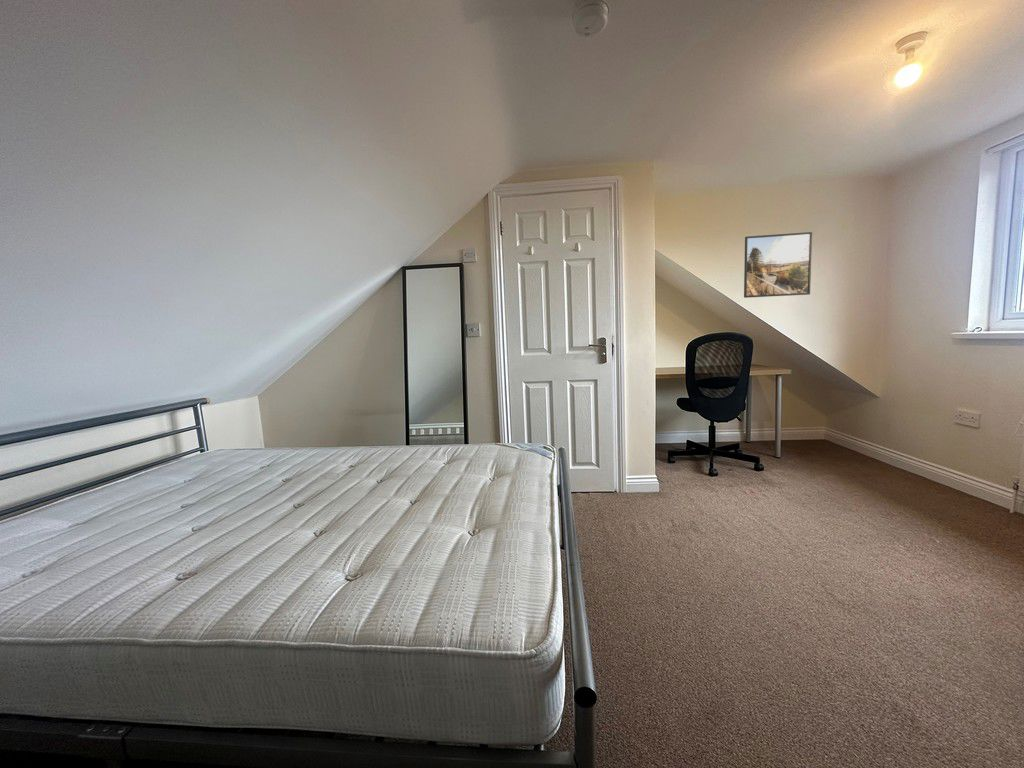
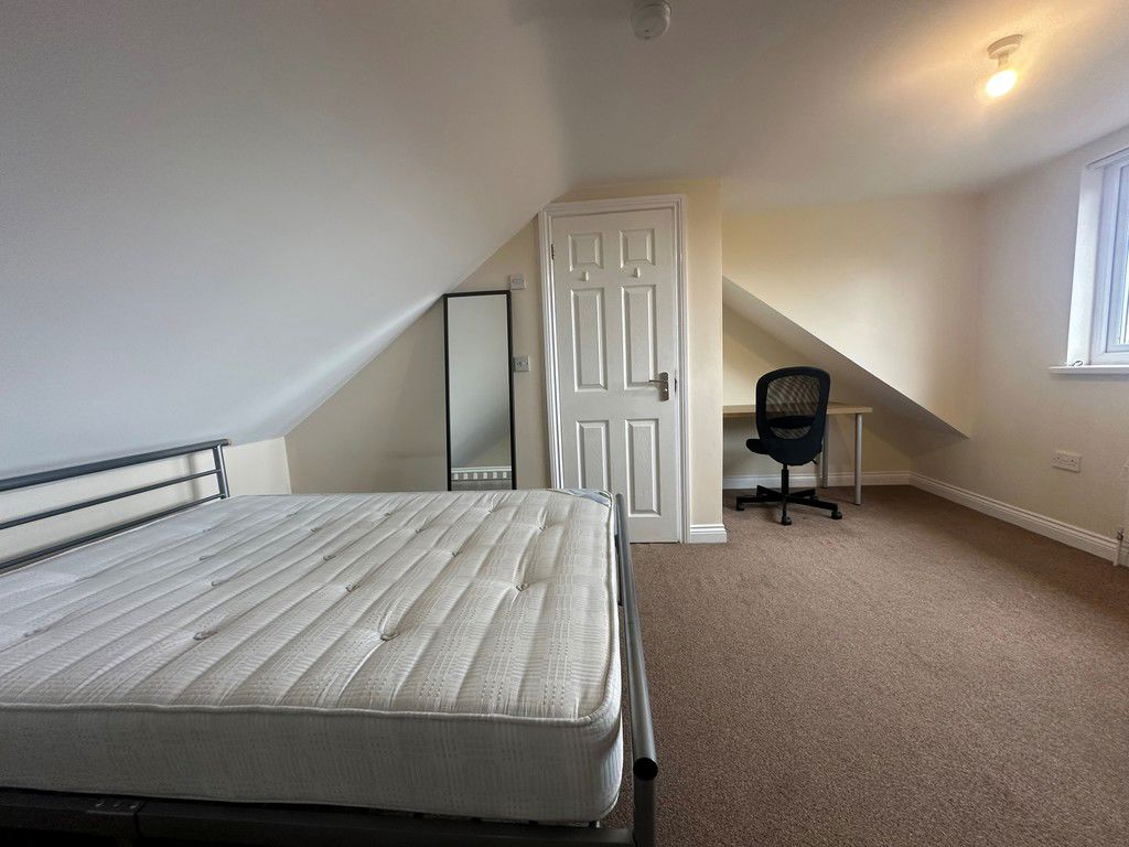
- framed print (777, 265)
